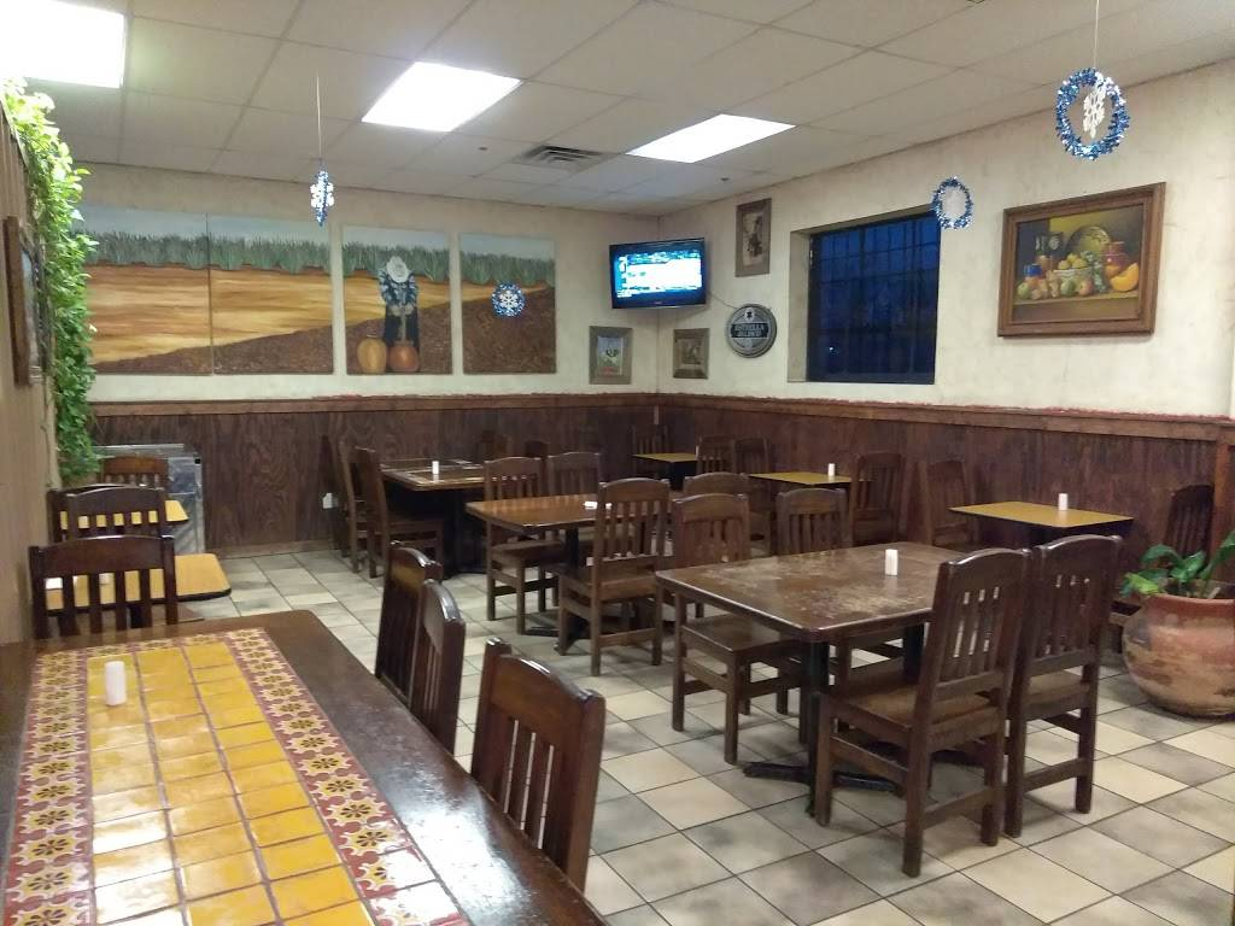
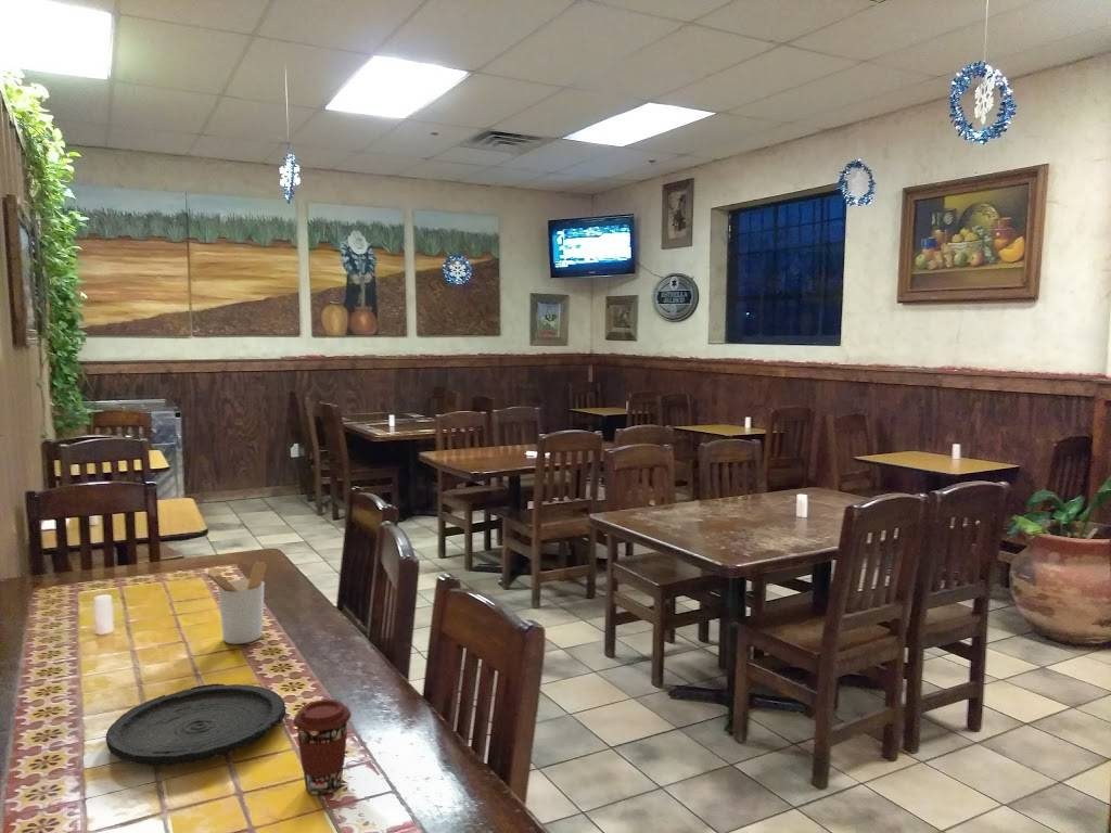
+ coffee cup (322, 746)
+ plate (200, 722)
+ utensil holder (233, 601)
